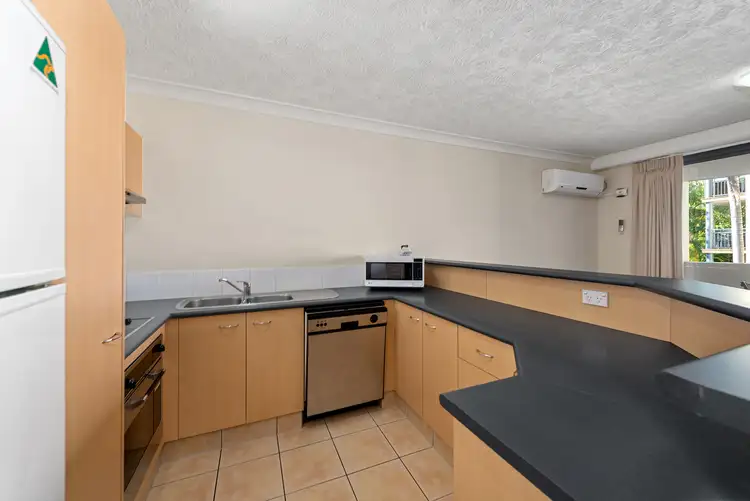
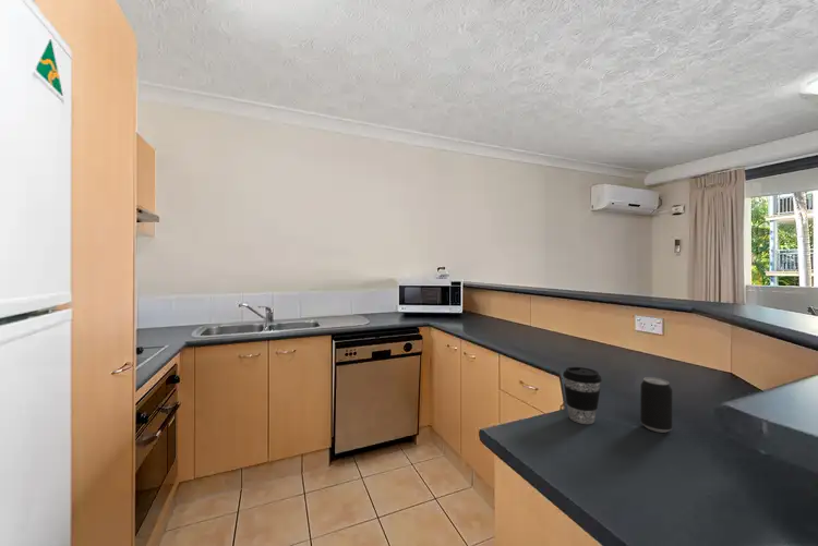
+ coffee cup (581, 395)
+ beverage can (655, 403)
